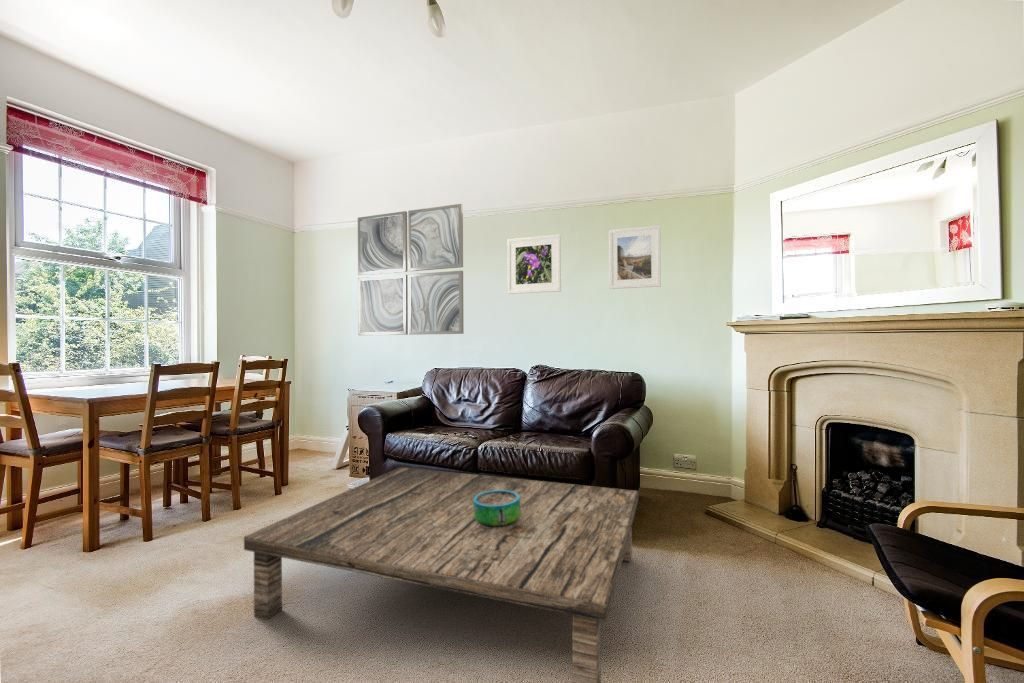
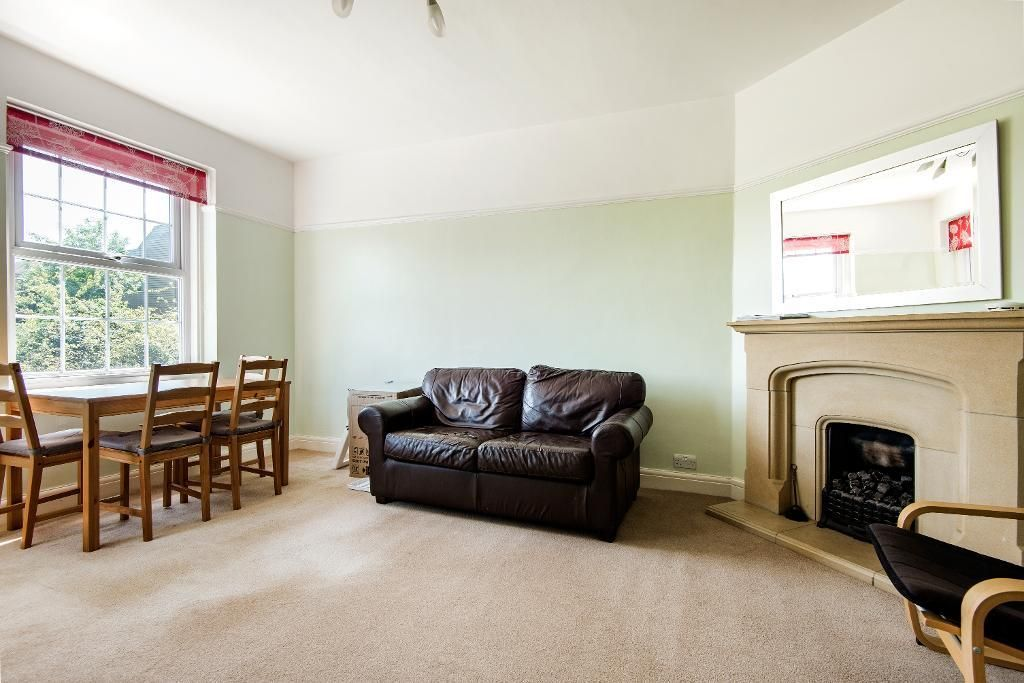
- coffee table (466, 546)
- wall art (409, 274)
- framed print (634, 257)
- decorative bowl (497, 507)
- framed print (533, 264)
